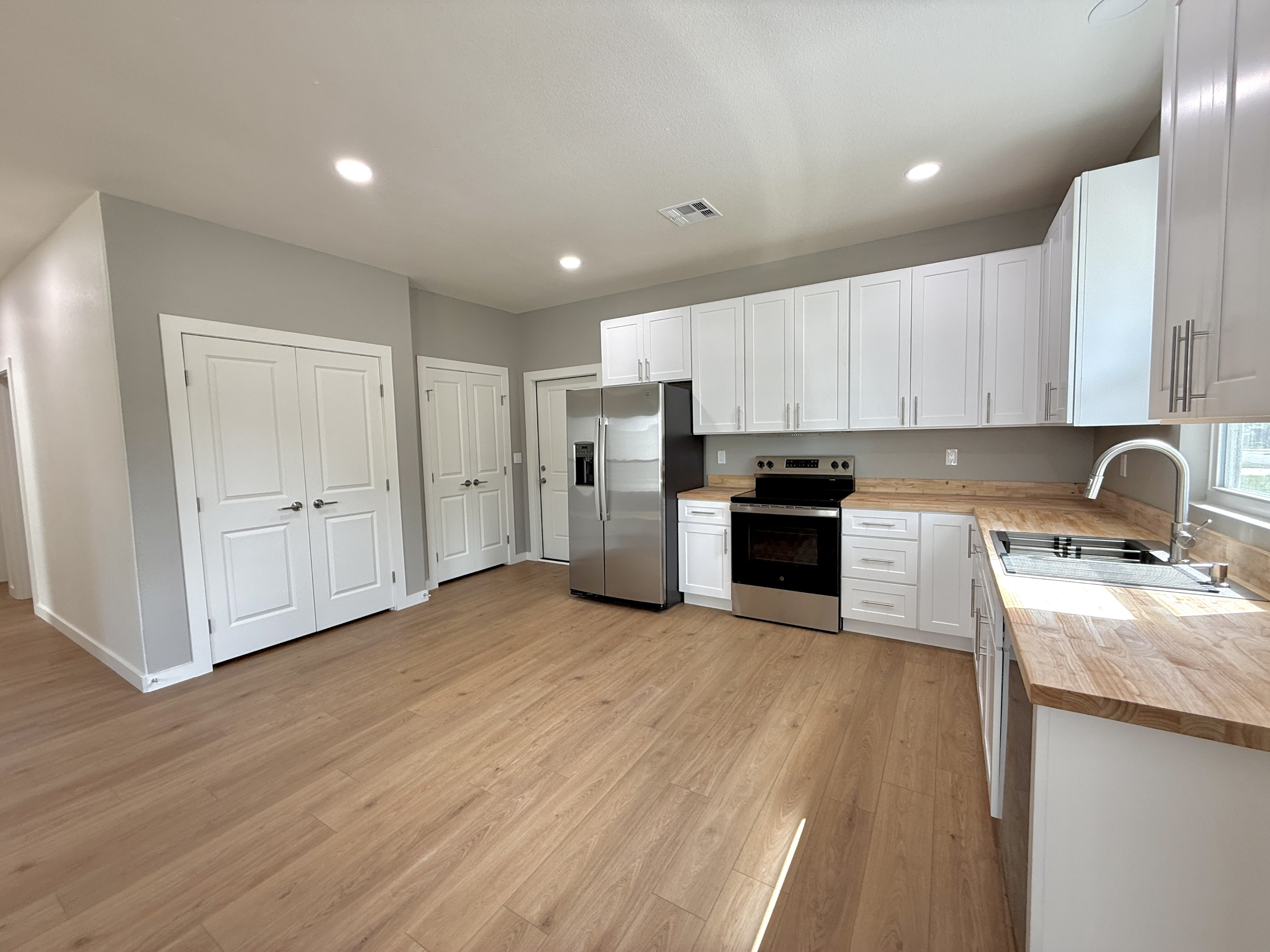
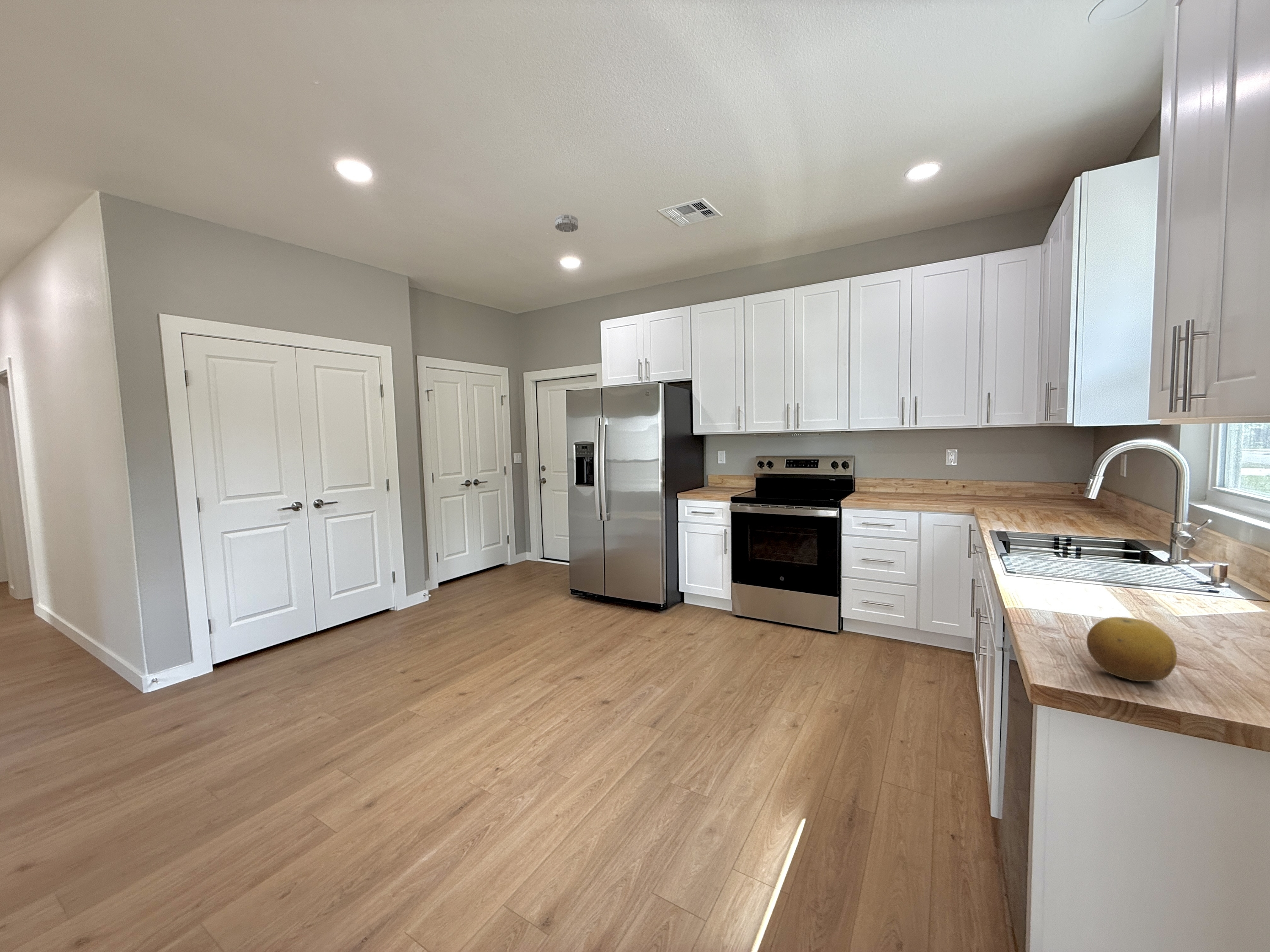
+ fruit (1130, 648)
+ smoke detector (566, 223)
